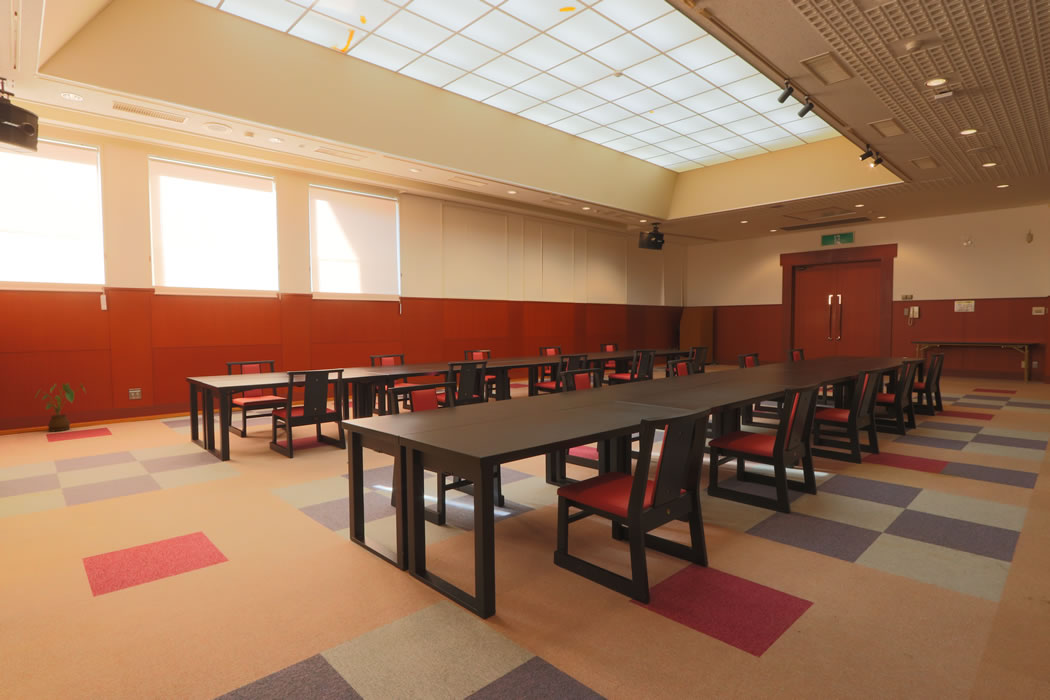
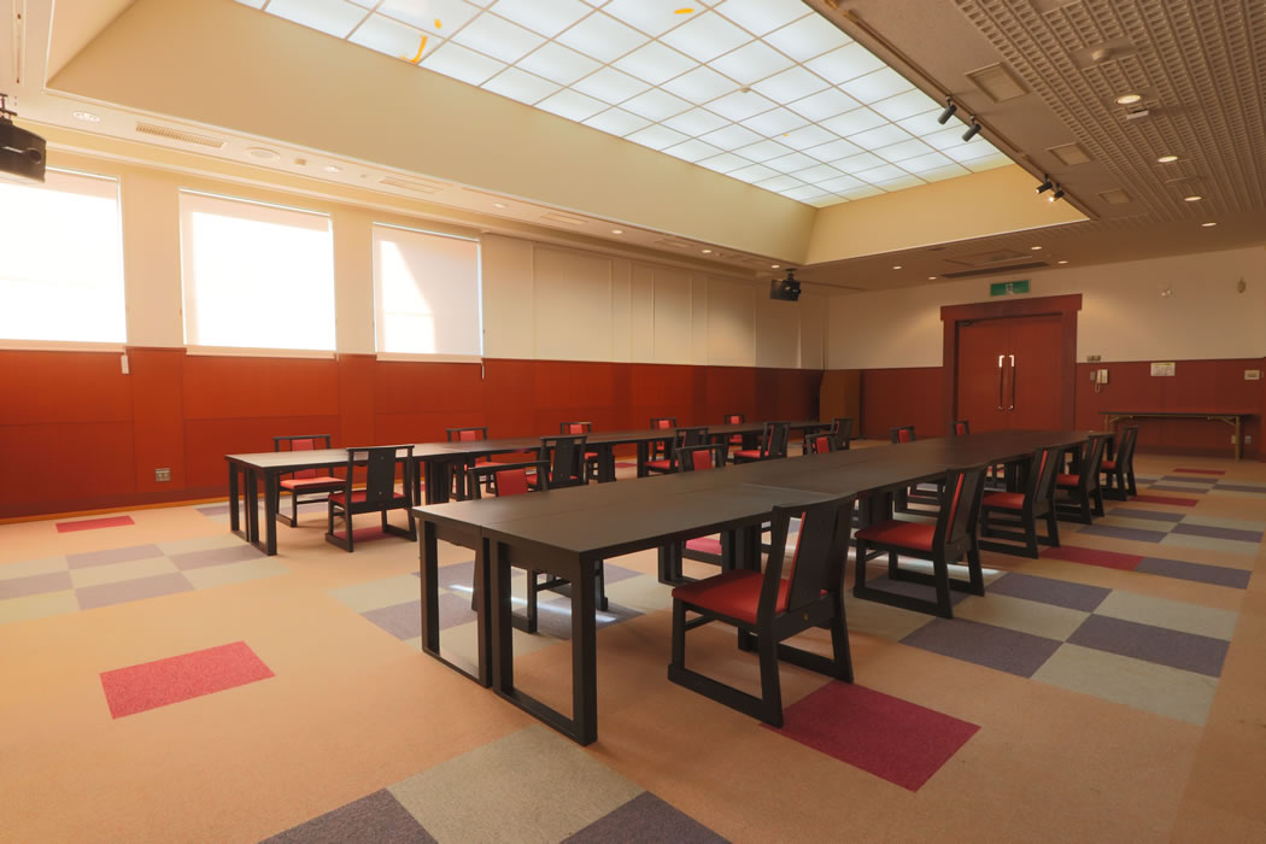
- house plant (61, 406)
